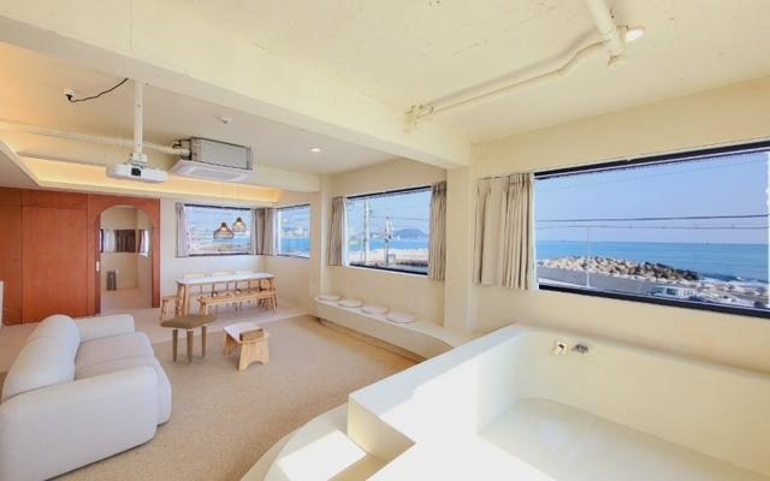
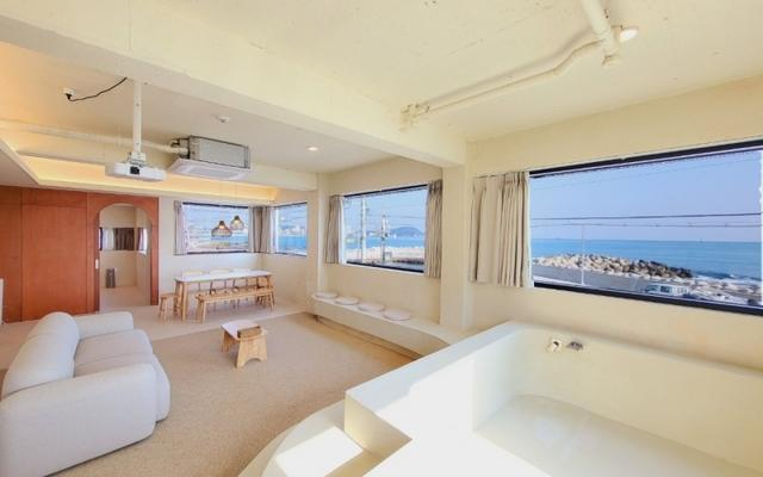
- side table (189, 338)
